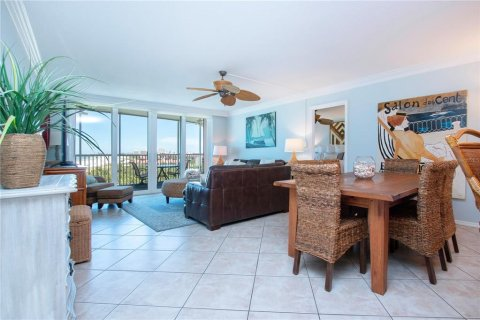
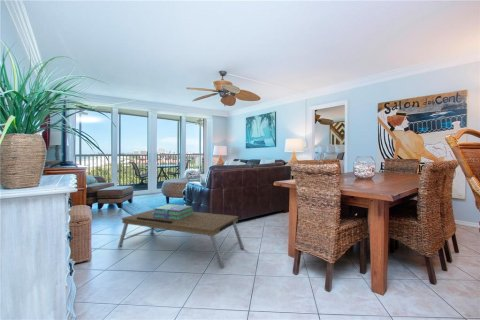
+ coffee table (180, 231)
+ stack of books (173, 209)
